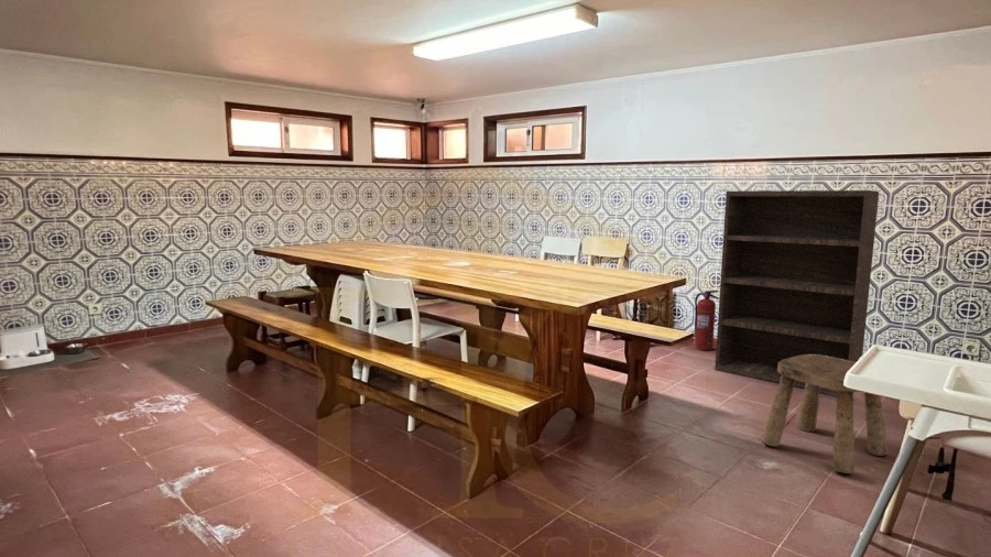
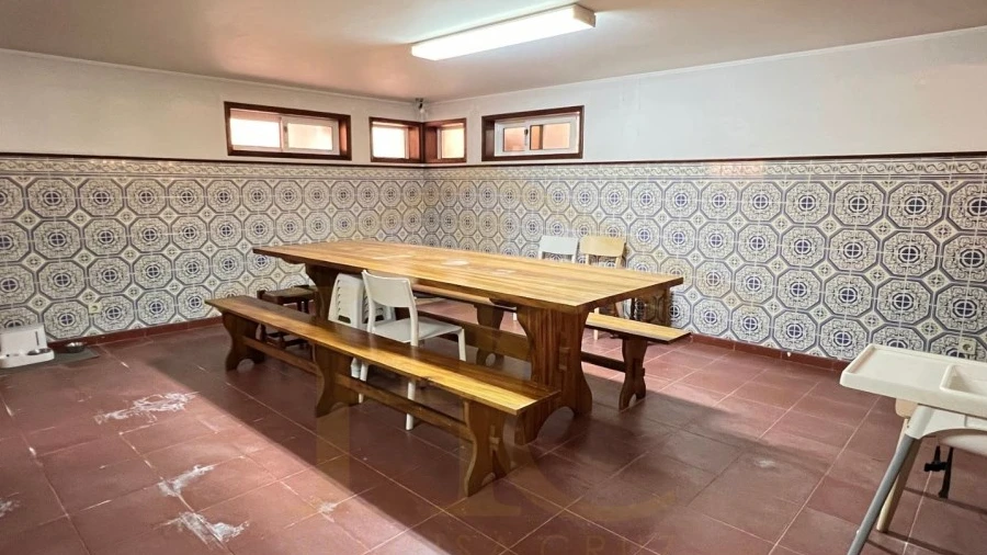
- fire extinguisher (705, 318)
- bookshelf (792, 285)
- stool (817, 407)
